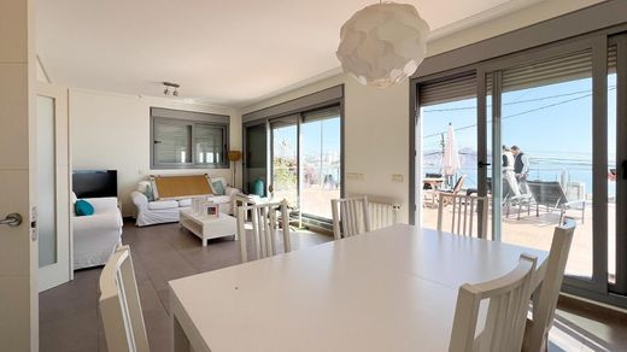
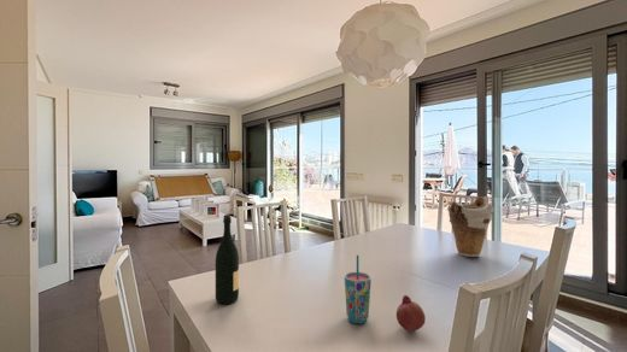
+ wine bottle (227, 257)
+ fruit (410, 313)
+ vase (469, 225)
+ cup (357, 287)
